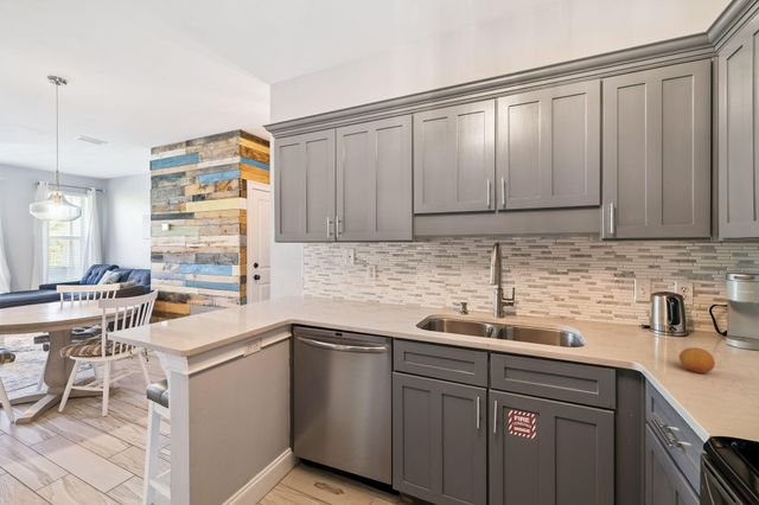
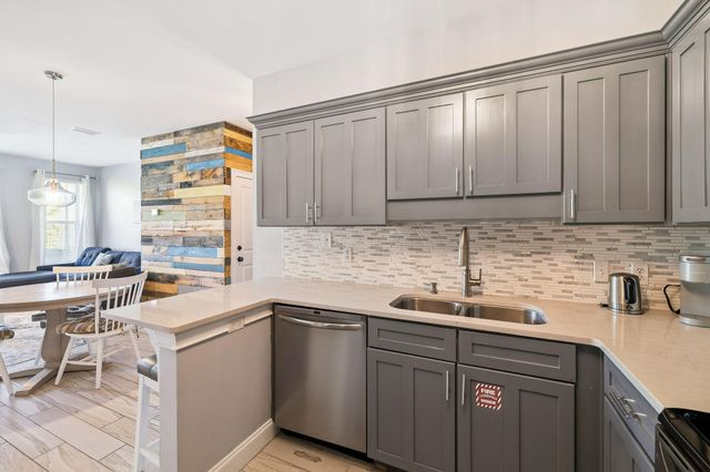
- fruit (696, 359)
